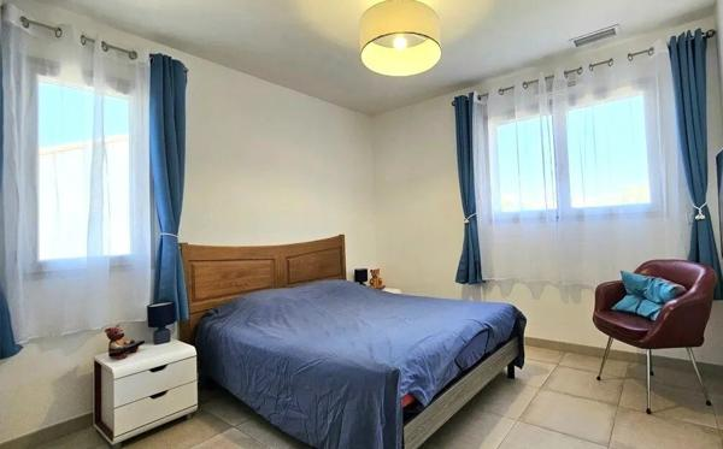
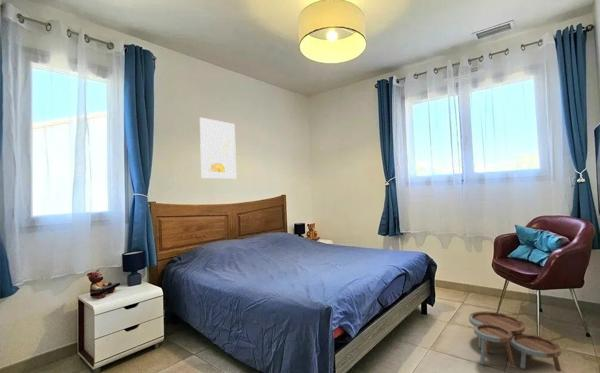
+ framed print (218, 149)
+ nesting tables (503, 339)
